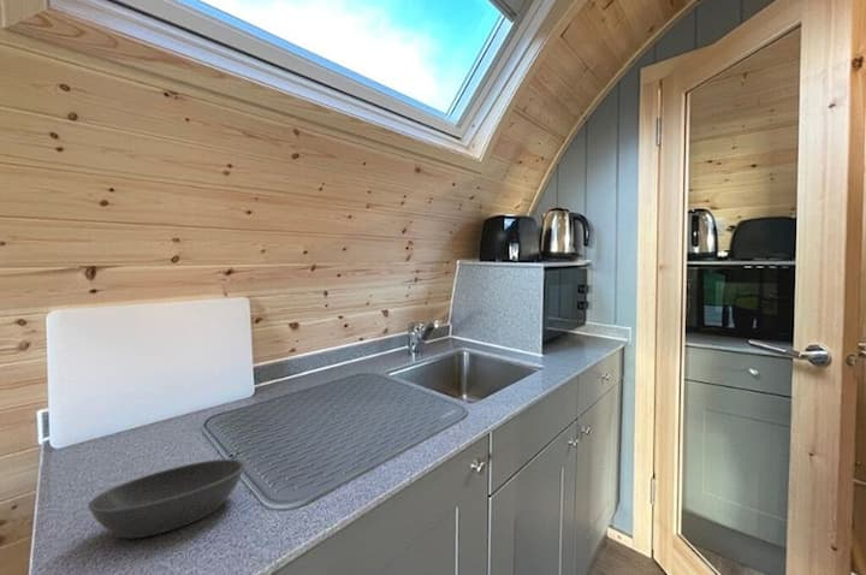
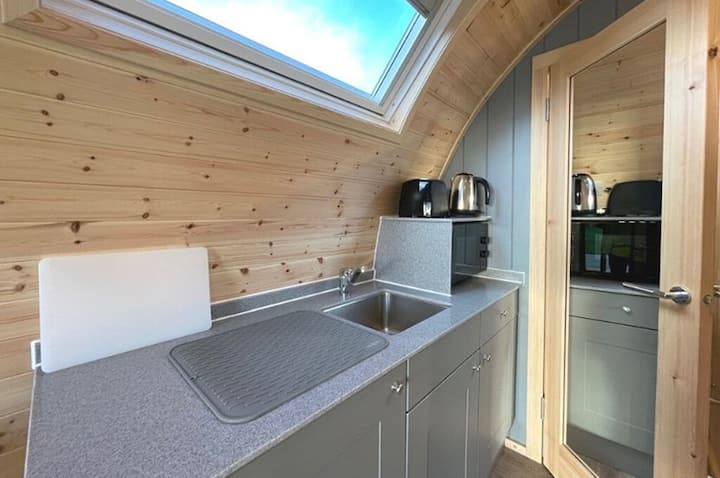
- bowl (174, 499)
